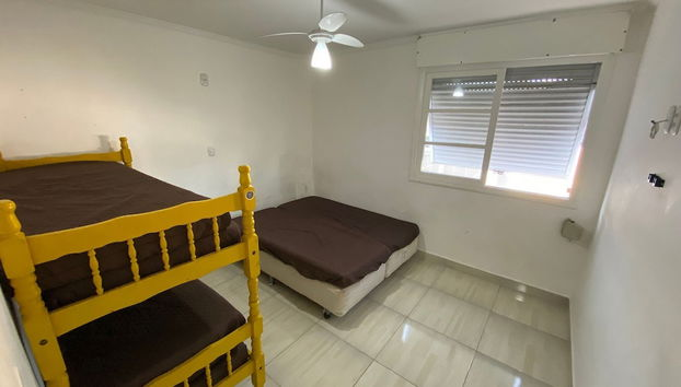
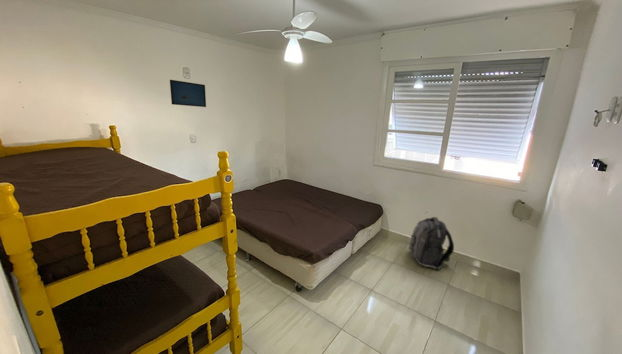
+ backpack (430, 239)
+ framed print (189, 94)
